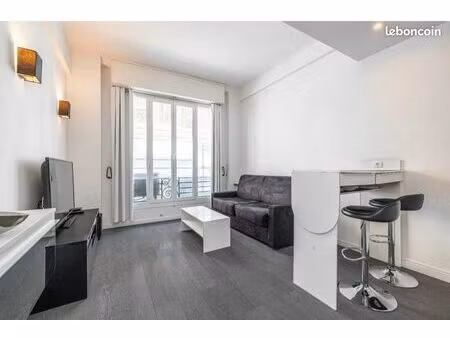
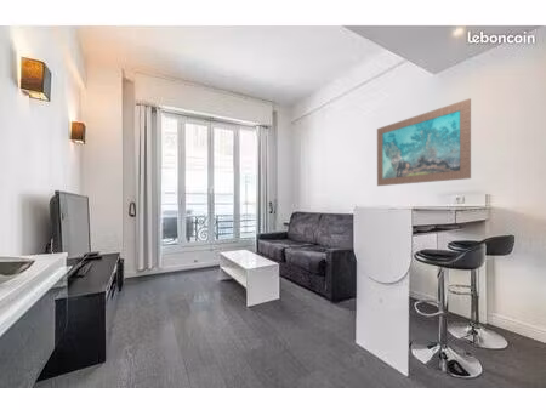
+ wall art (416, 149)
